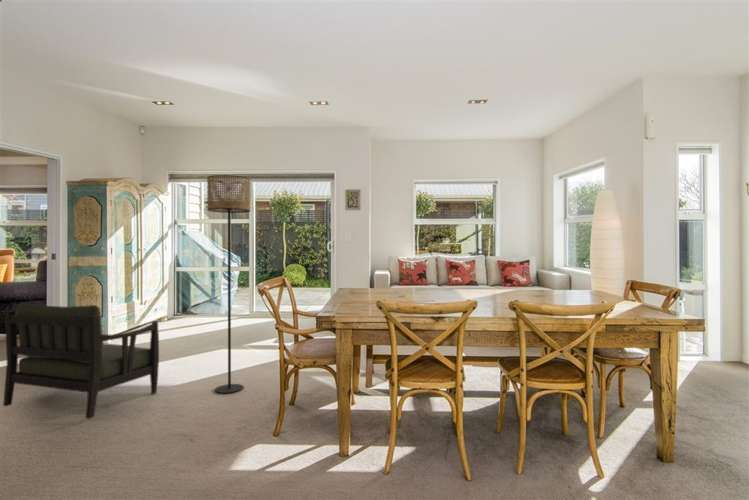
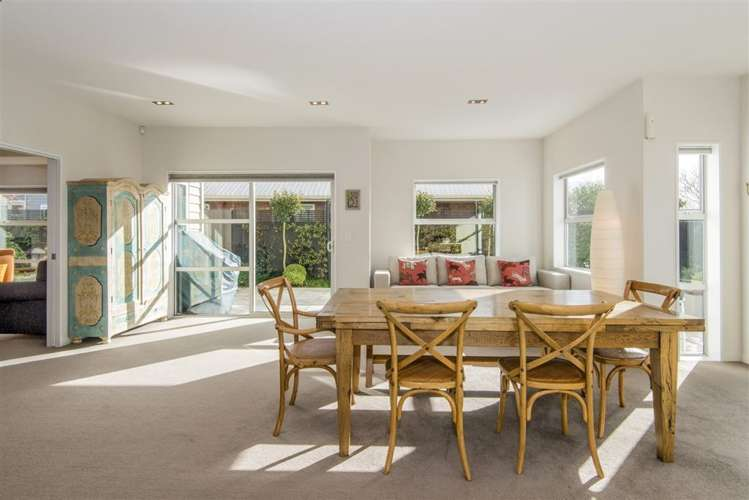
- floor lamp (229, 283)
- armchair (85, 349)
